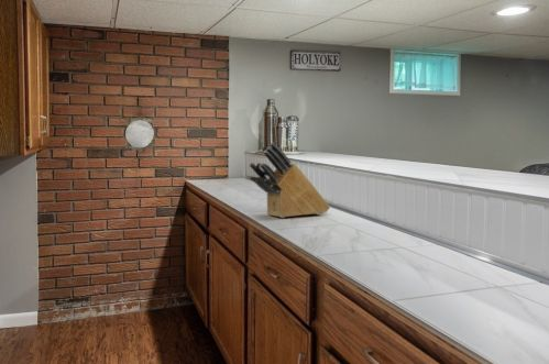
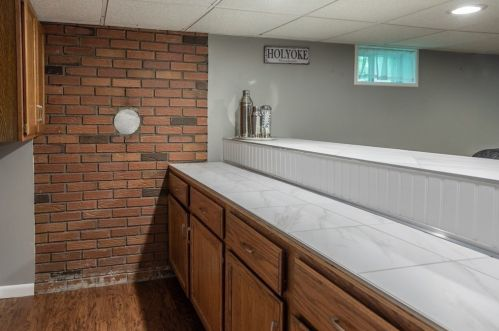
- knife block (289, 178)
